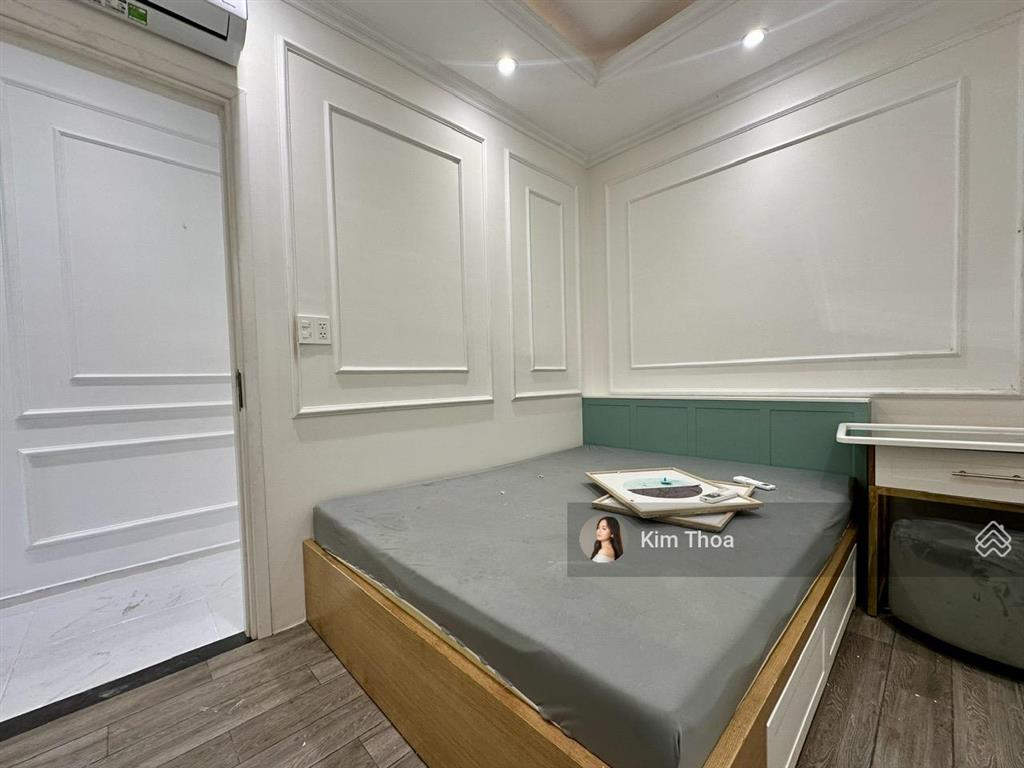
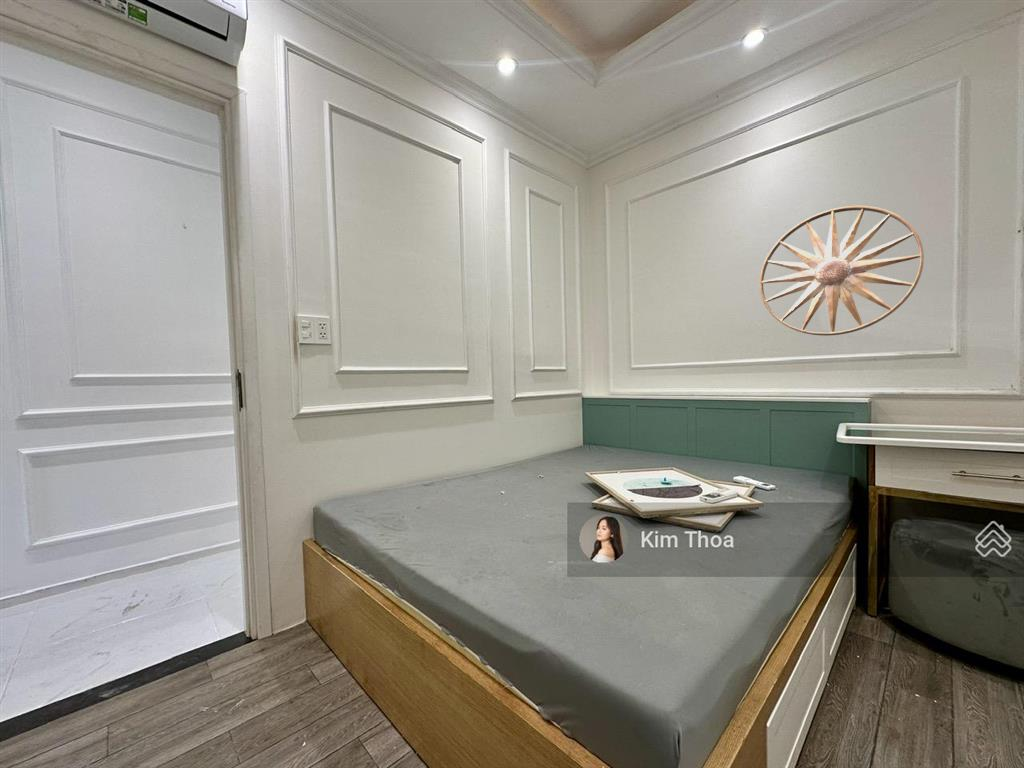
+ wall art (832, 272)
